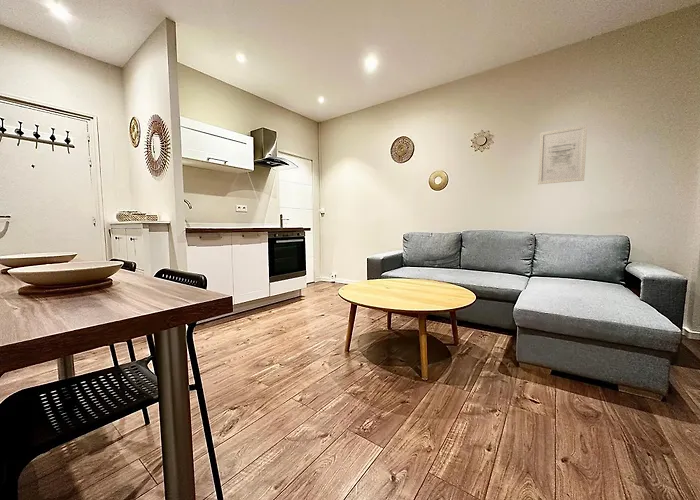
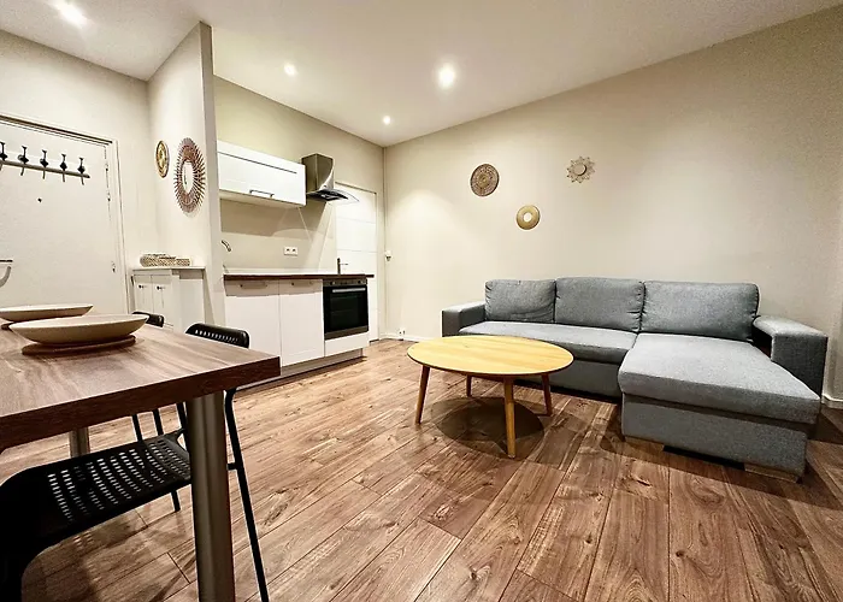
- wall art (561, 155)
